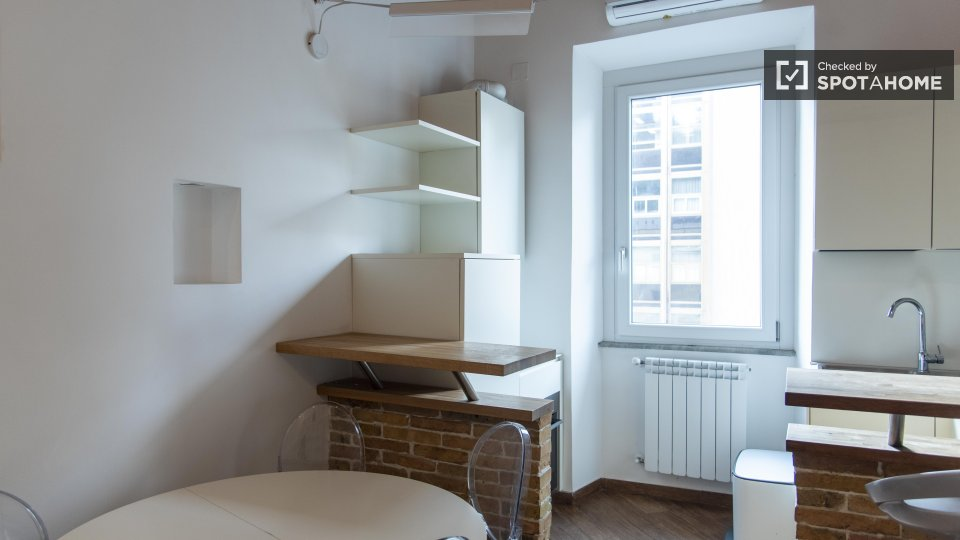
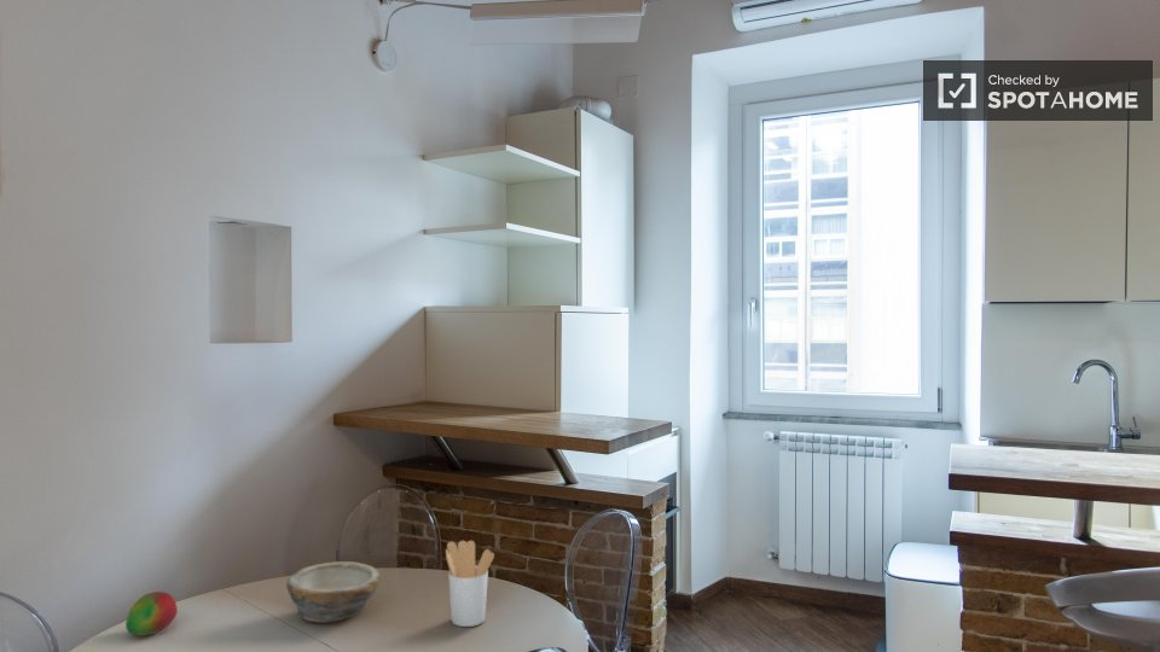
+ bowl (334, 594)
+ utensil holder (465, 580)
+ fruit (151, 613)
